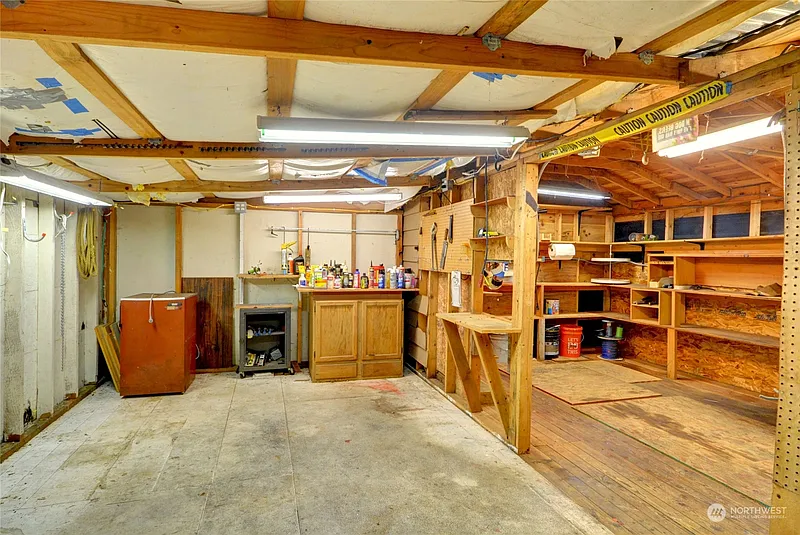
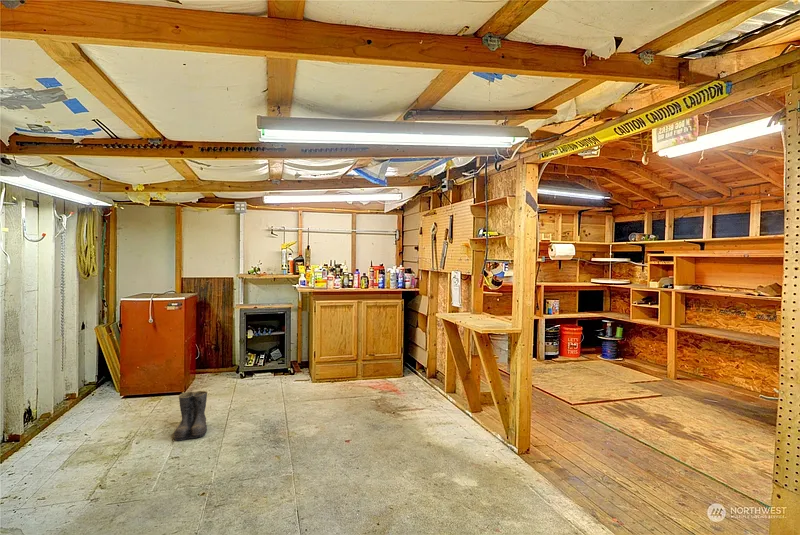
+ boots (191, 413)
